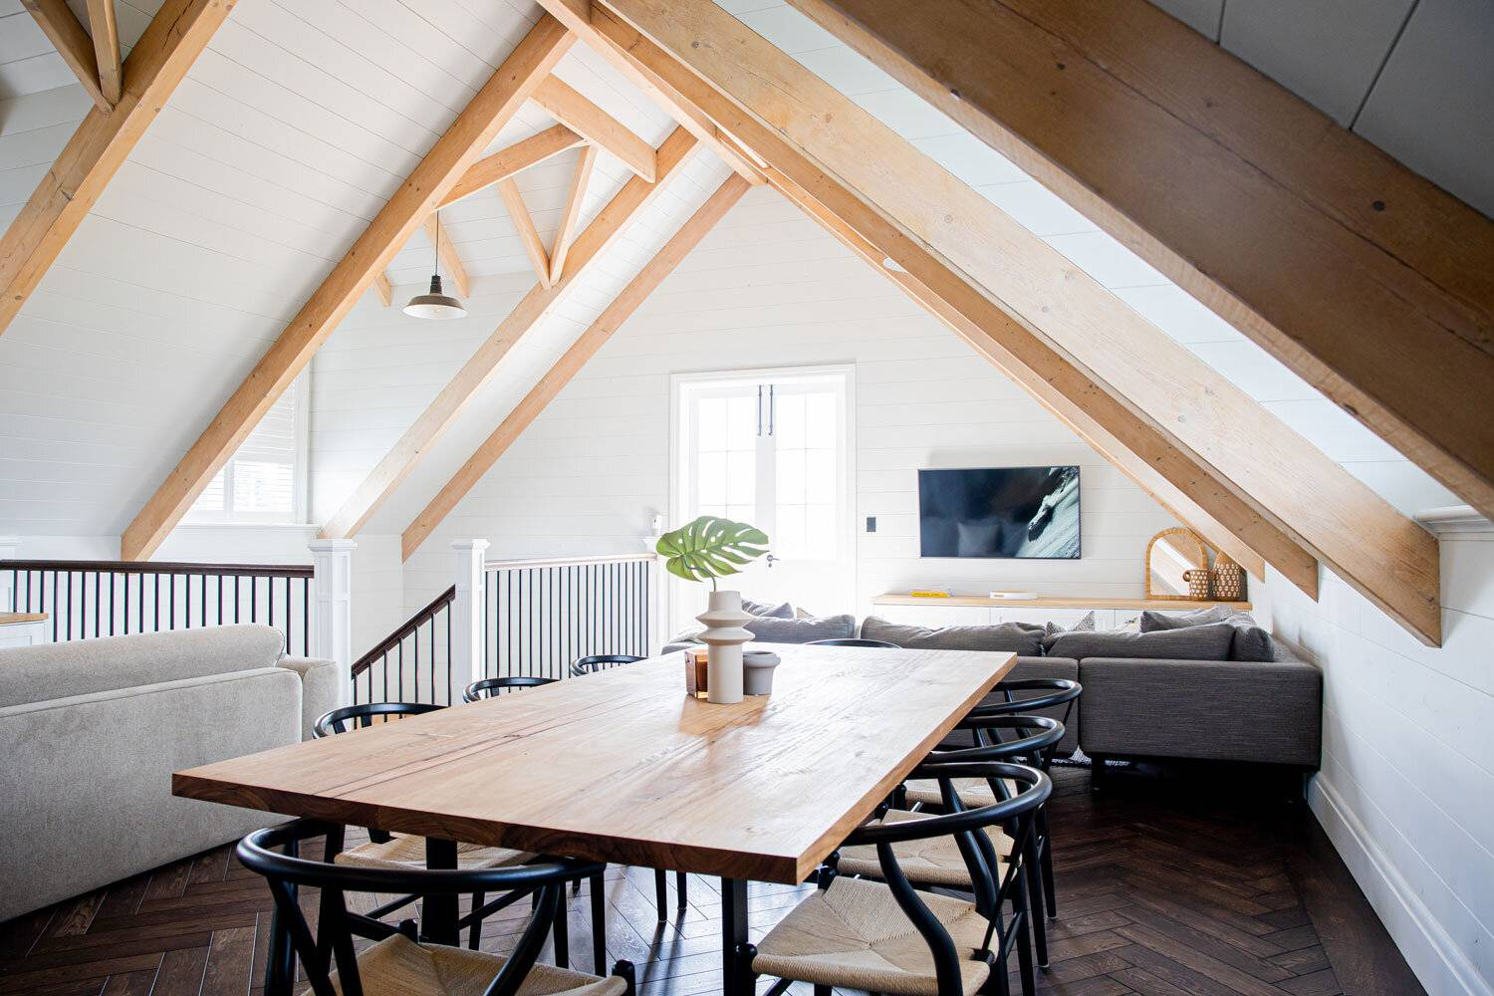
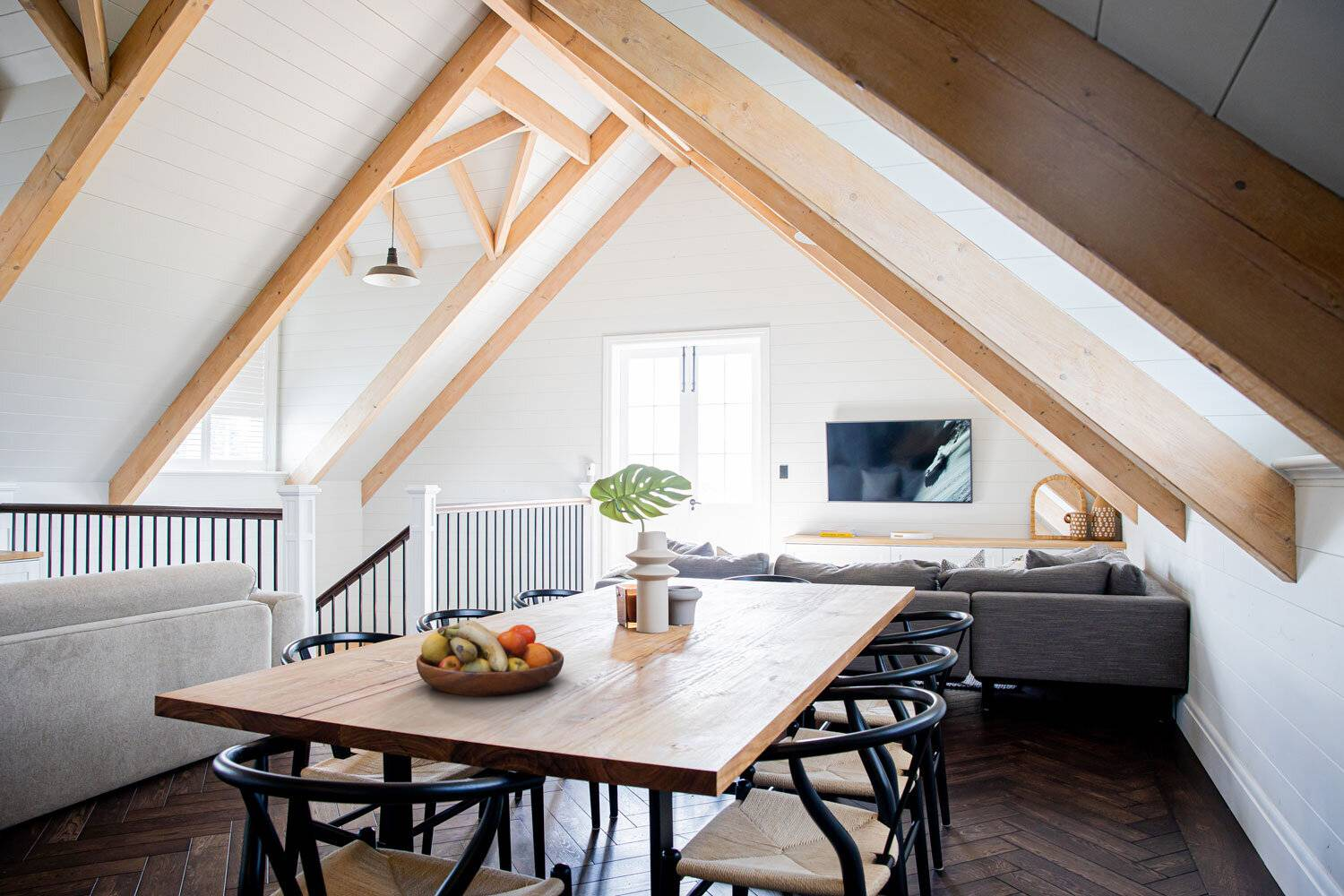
+ fruit bowl (491, 650)
